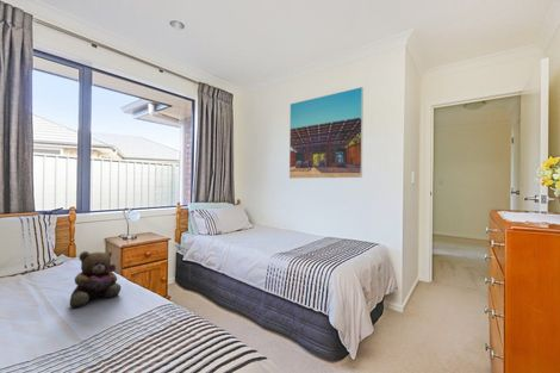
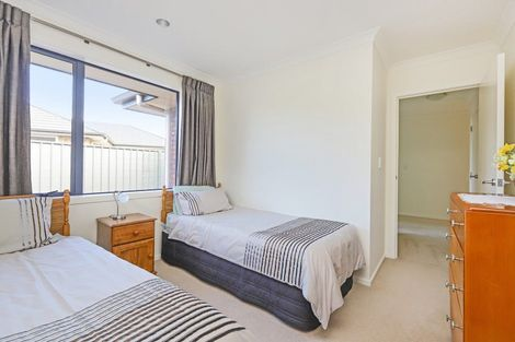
- teddy bear (92, 274)
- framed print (322, 137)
